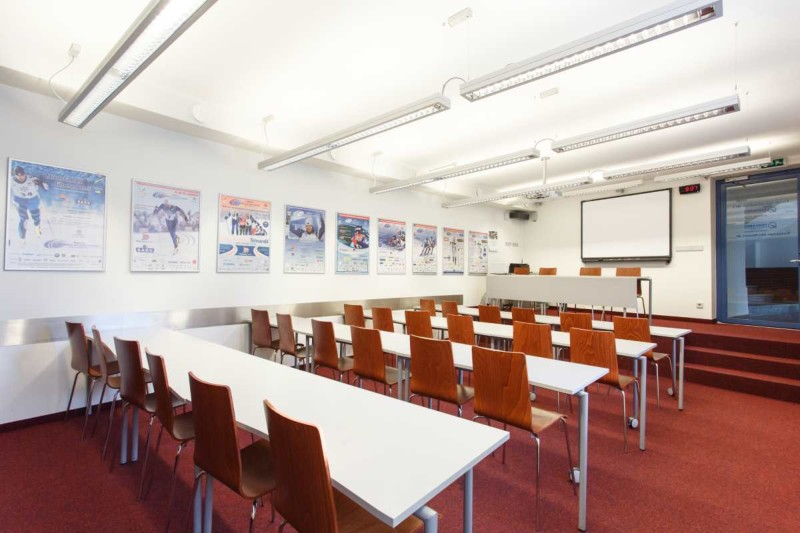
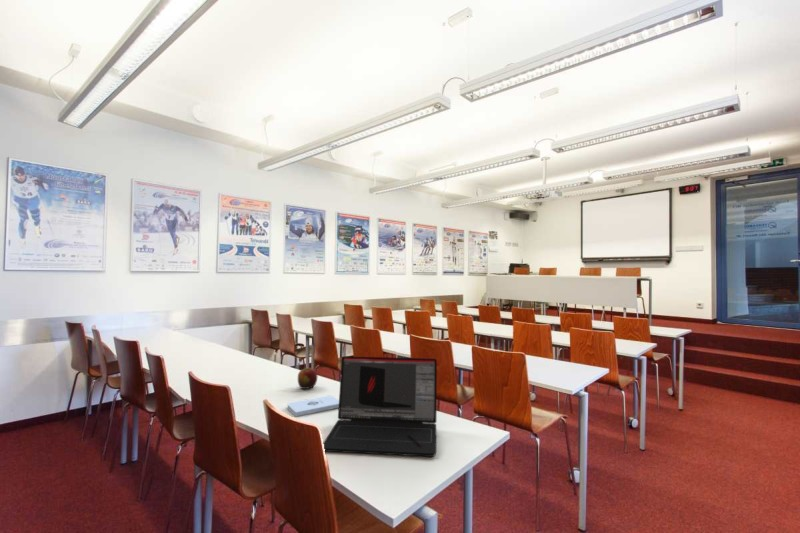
+ apple (307, 378)
+ laptop (383, 400)
+ notepad (314, 405)
